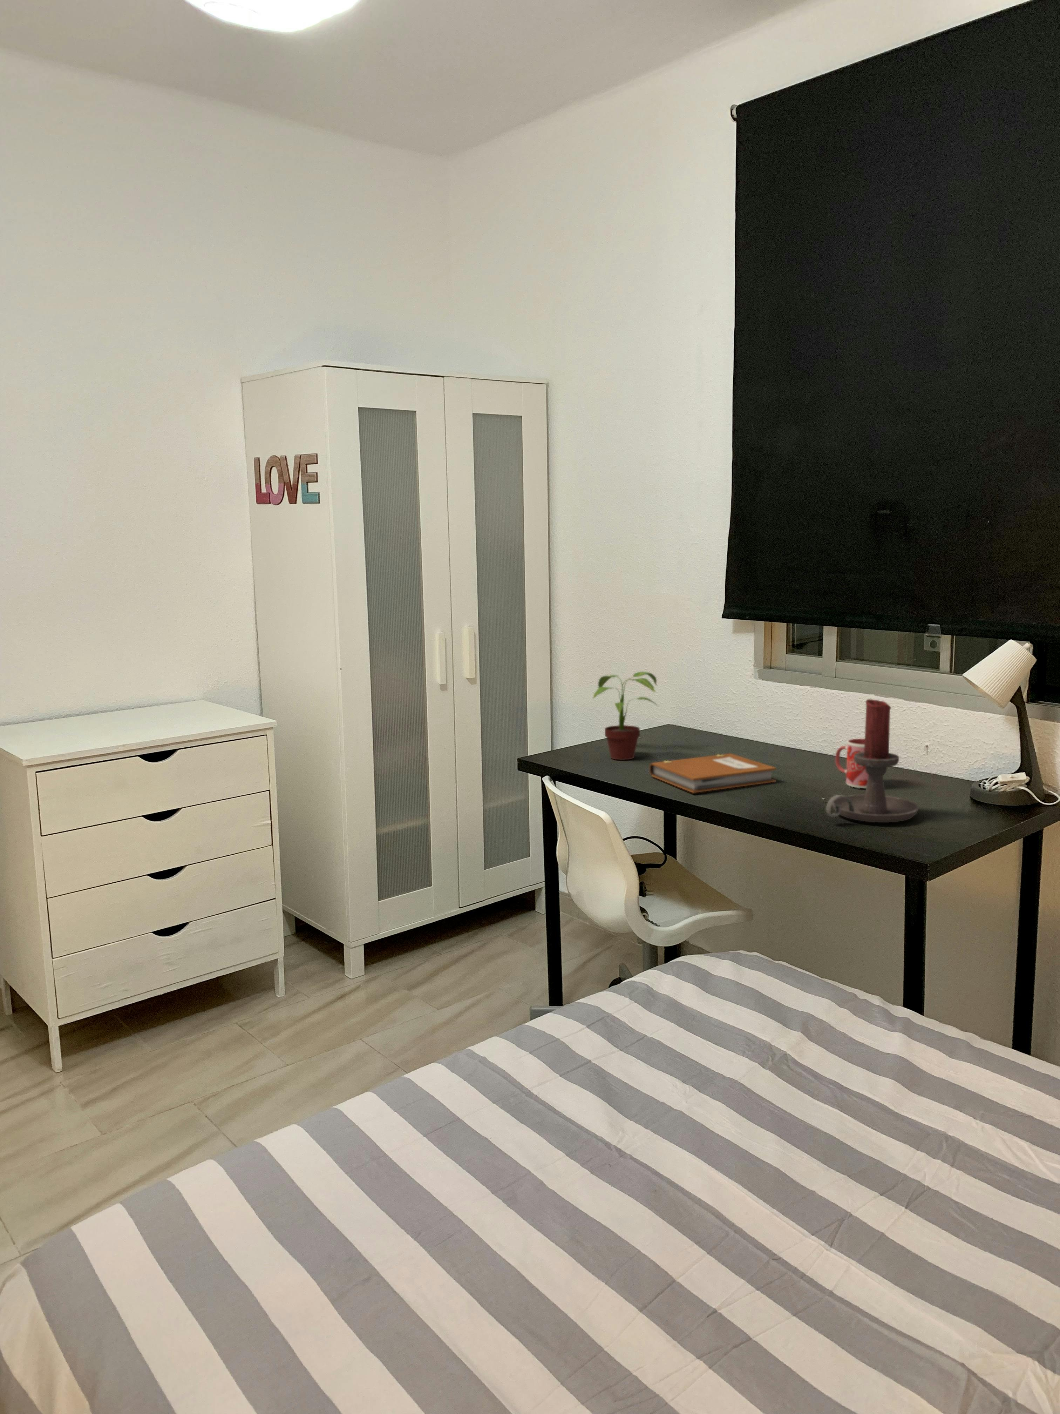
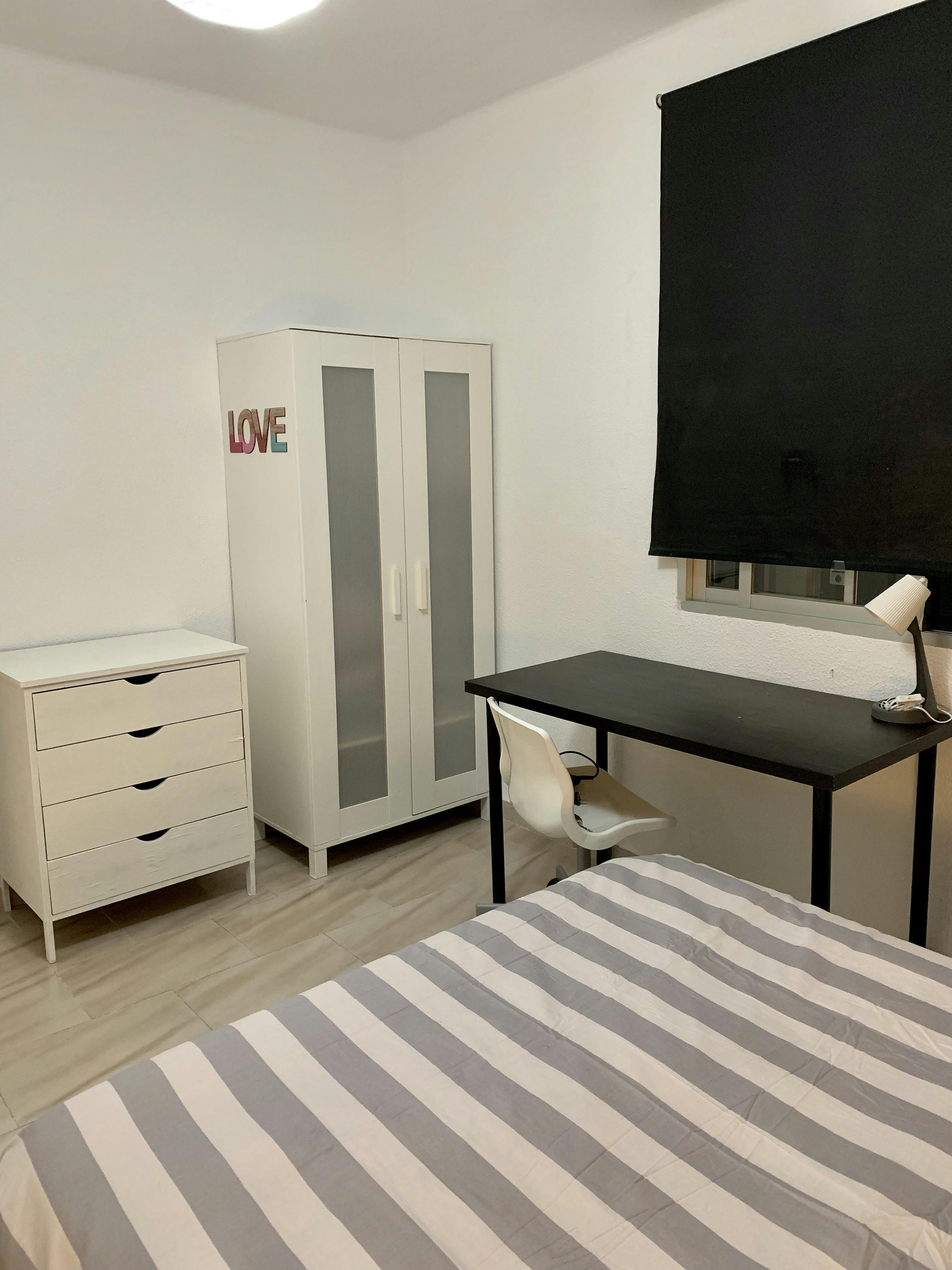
- potted plant (626, 716)
- notebook (714, 770)
- candle holder (867, 759)
- mug (856, 763)
